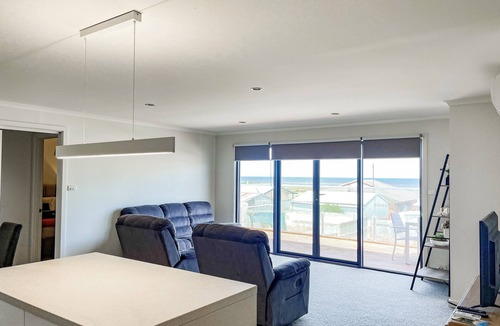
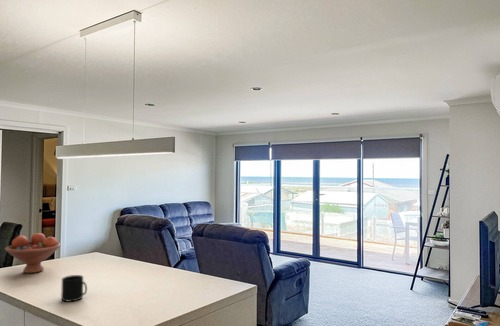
+ fruit bowl (33, 253)
+ mug (74, 288)
